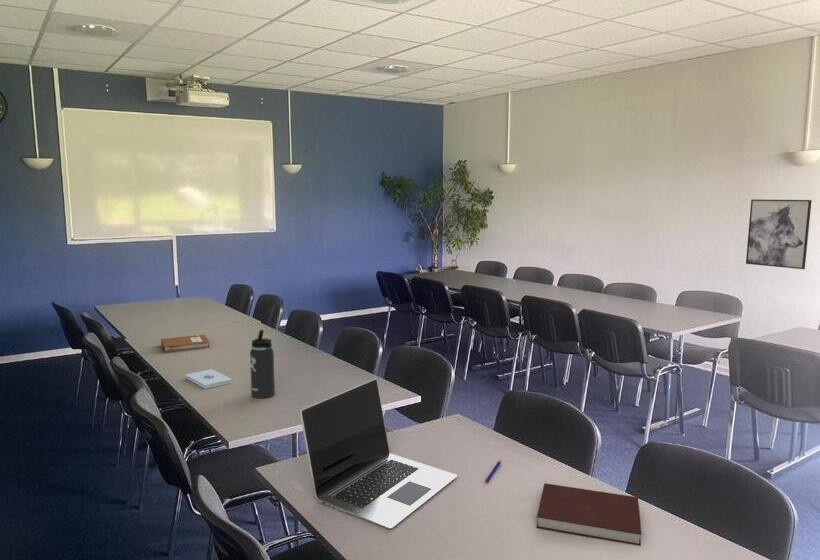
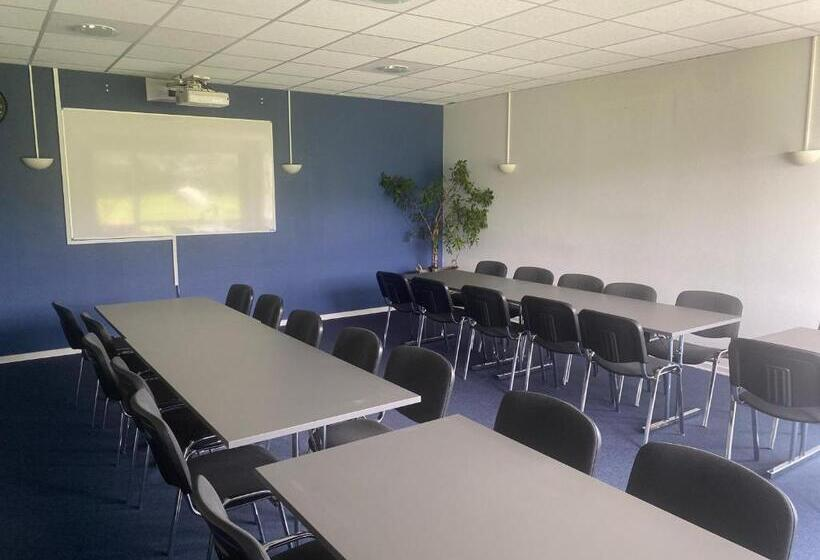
- notebook (588, 511)
- thermos bottle (263, 363)
- notebook (186, 342)
- notepad (208, 378)
- laptop (382, 445)
- wall art (777, 233)
- pen (493, 470)
